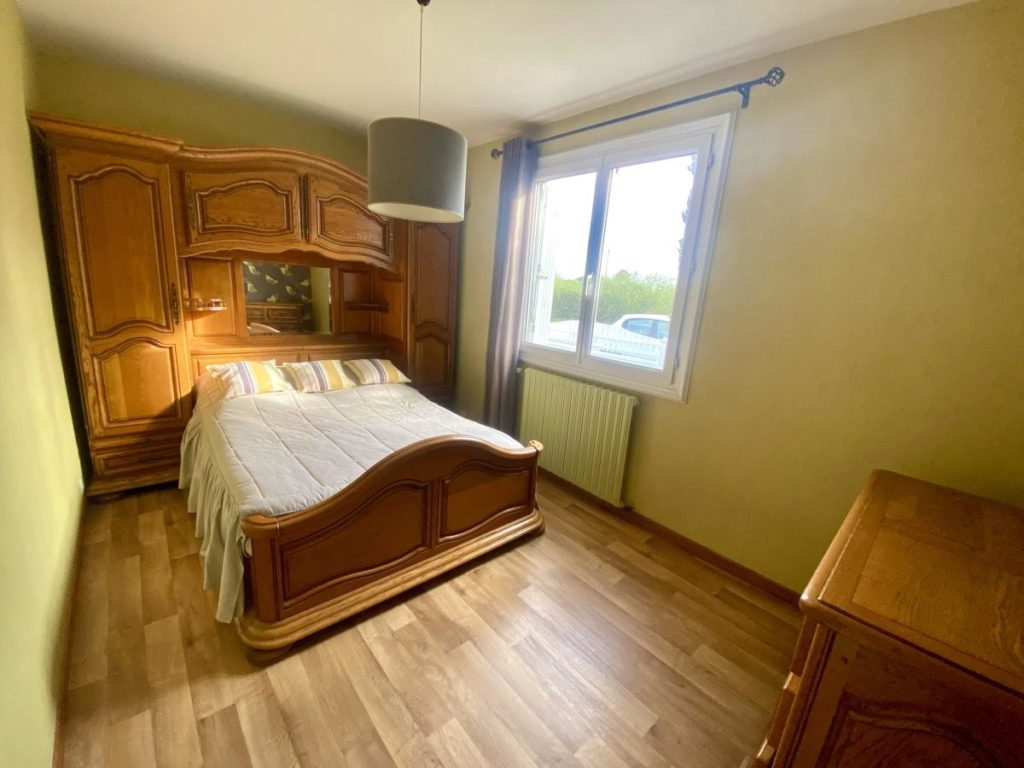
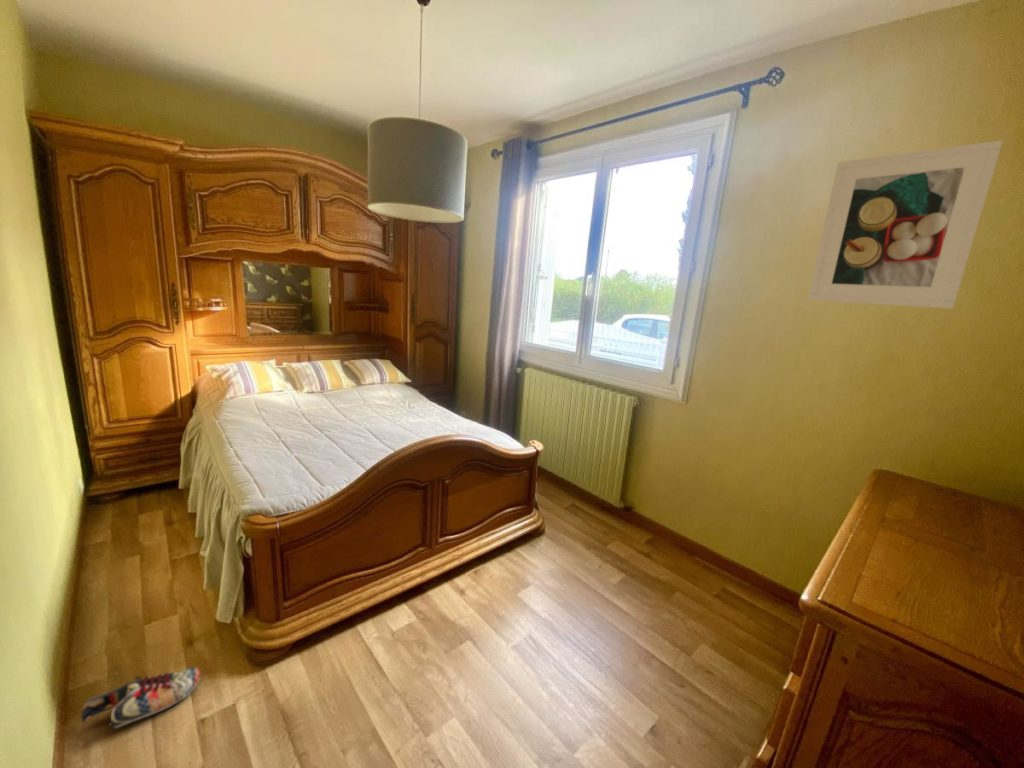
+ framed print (892, 231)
+ shoe (144, 694)
